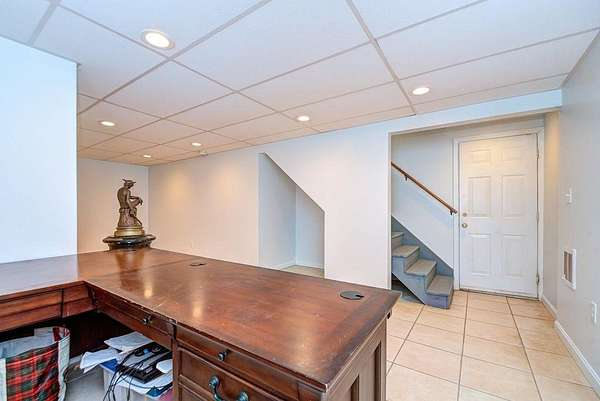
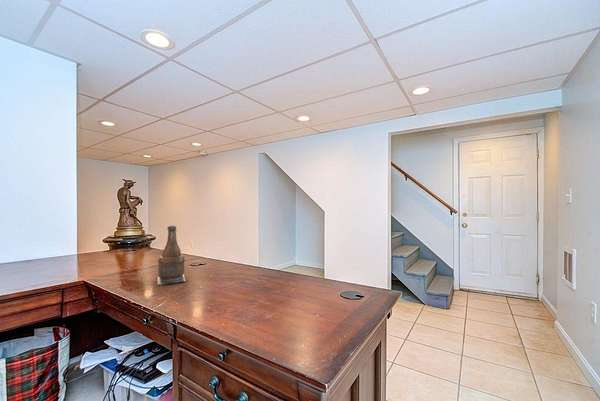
+ bottle (171, 252)
